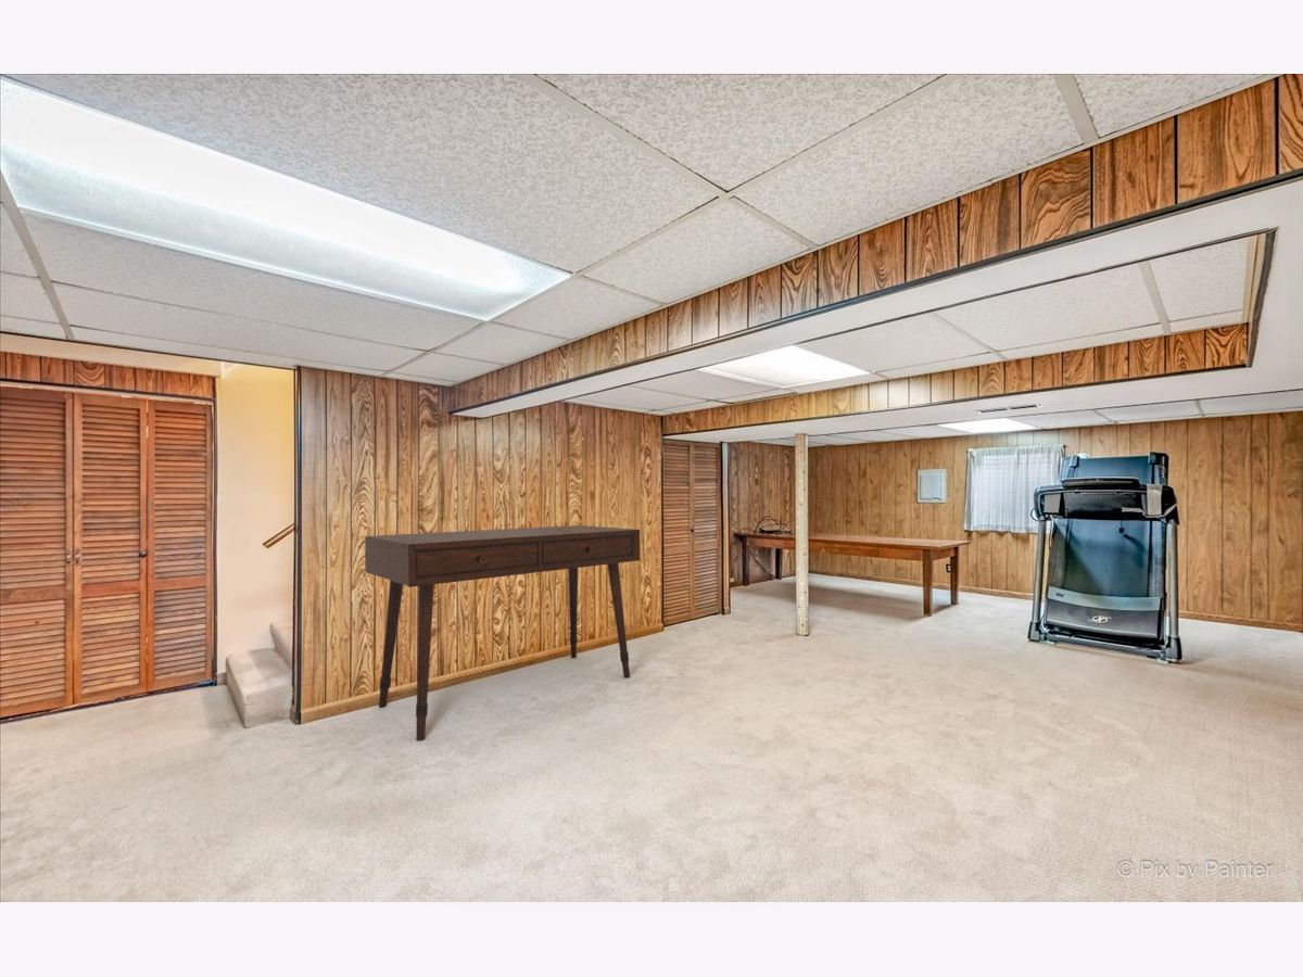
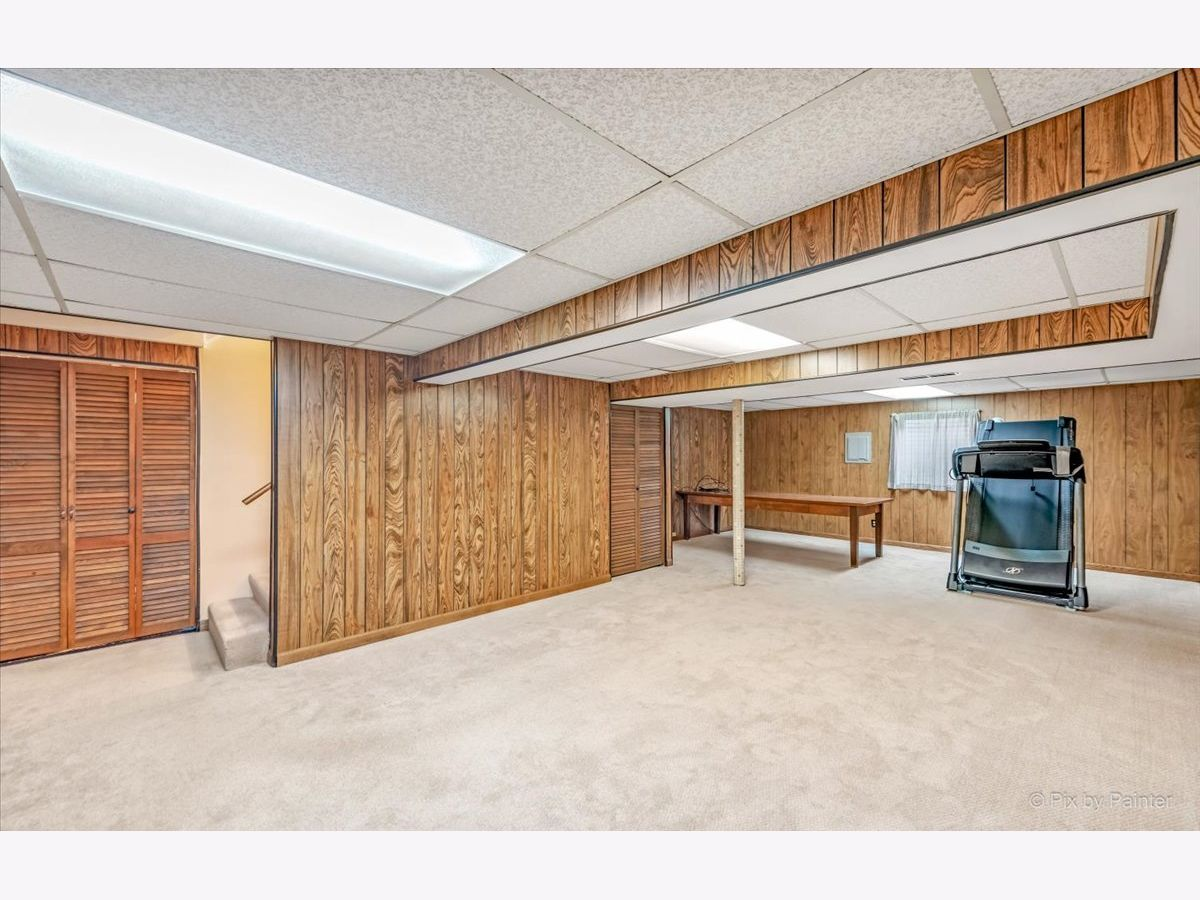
- desk (506, 575)
